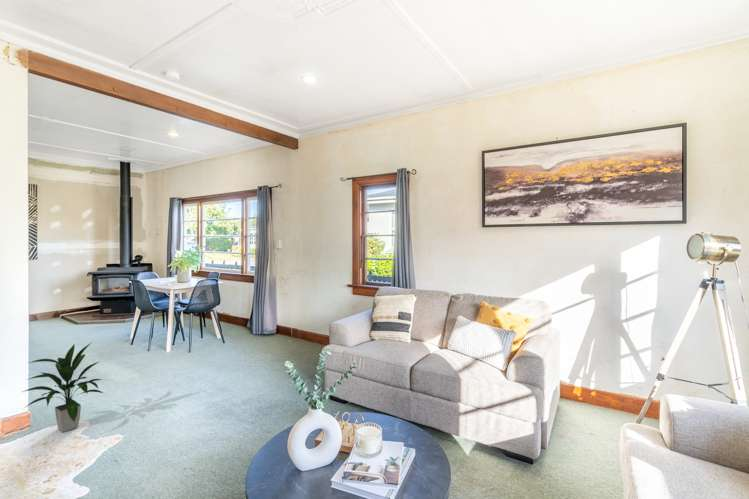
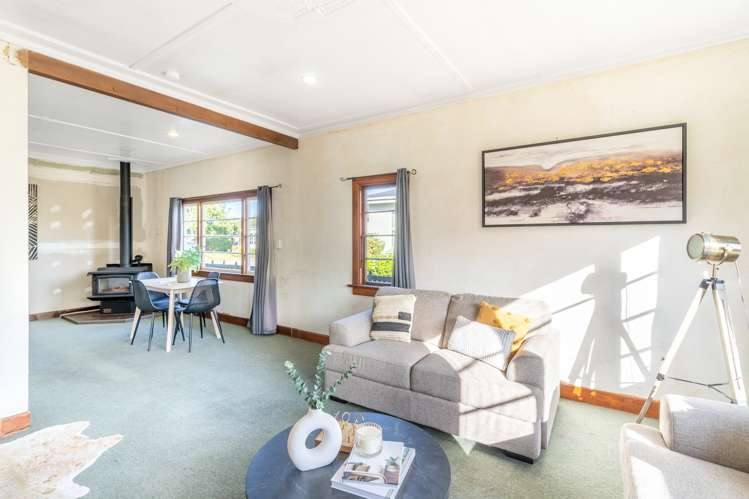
- indoor plant (66, 387)
